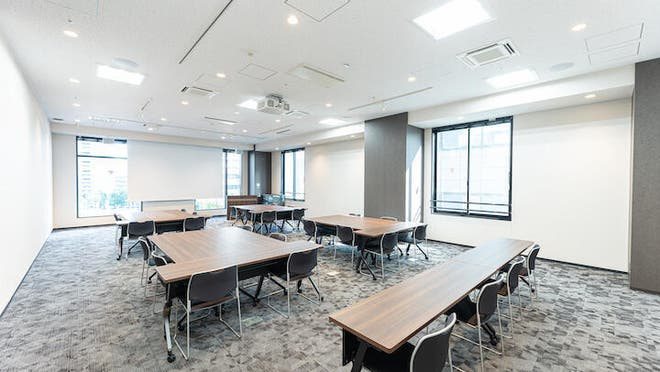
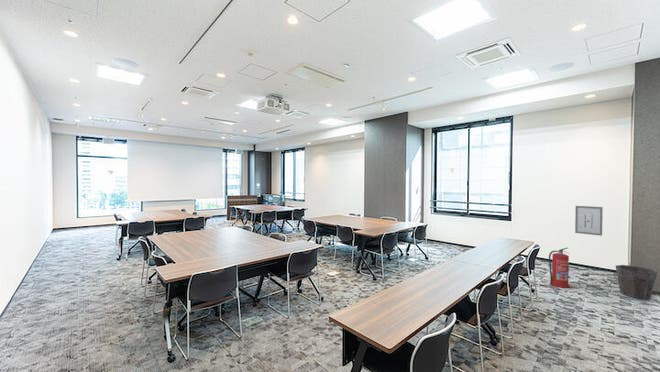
+ wall art (588, 220)
+ fire extinguisher (559, 266)
+ waste bin (635, 282)
